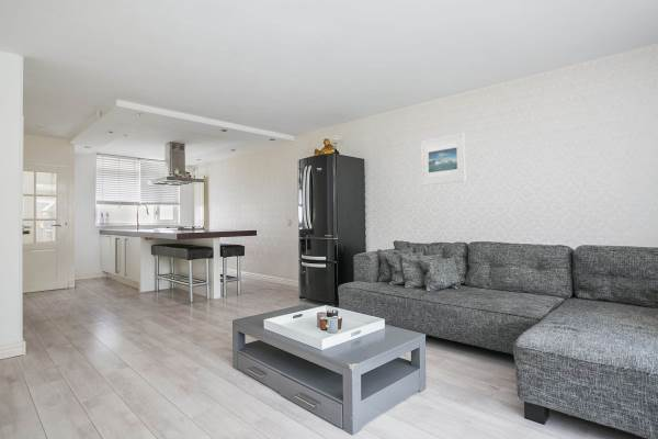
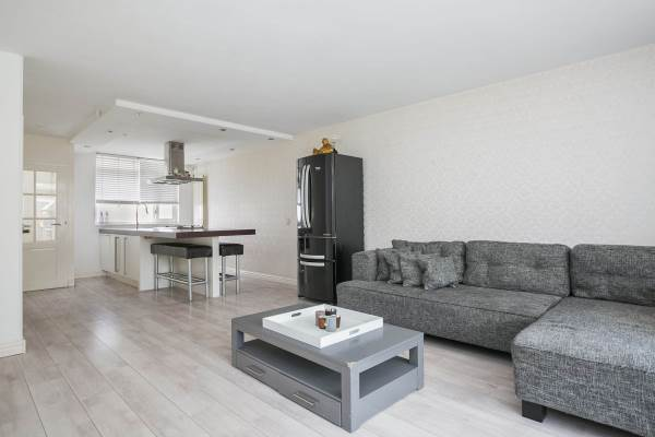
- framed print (442, 160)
